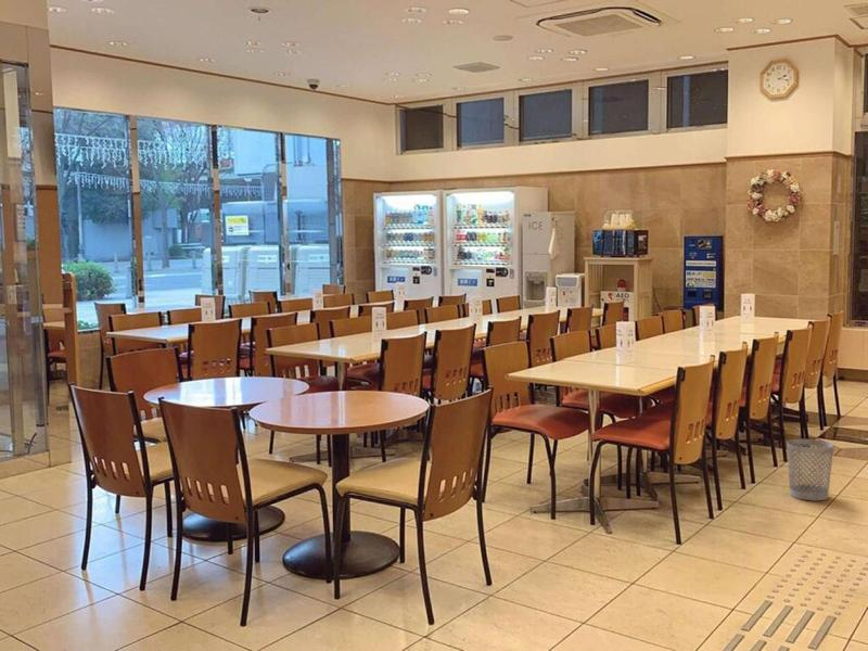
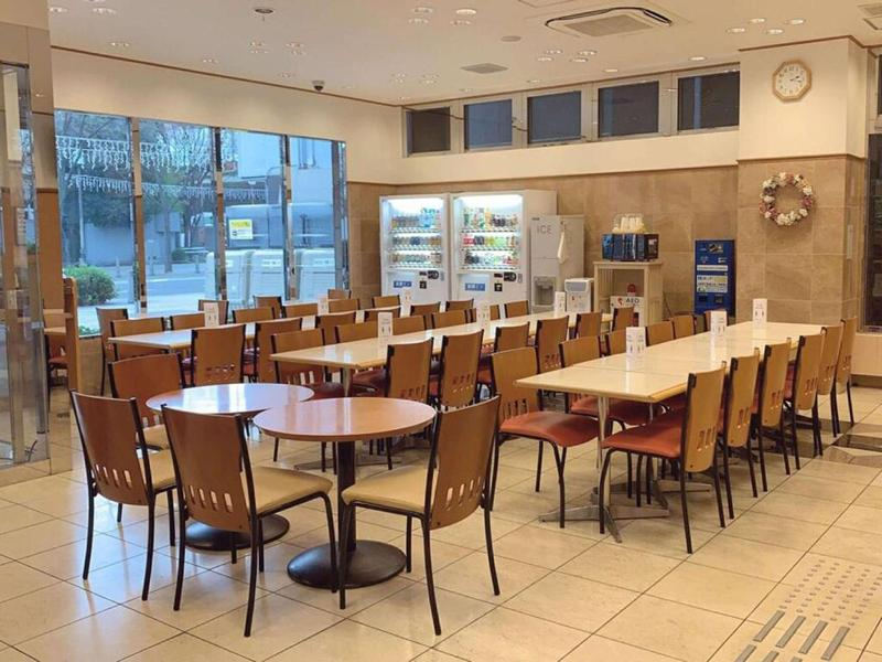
- wastebasket (809, 470)
